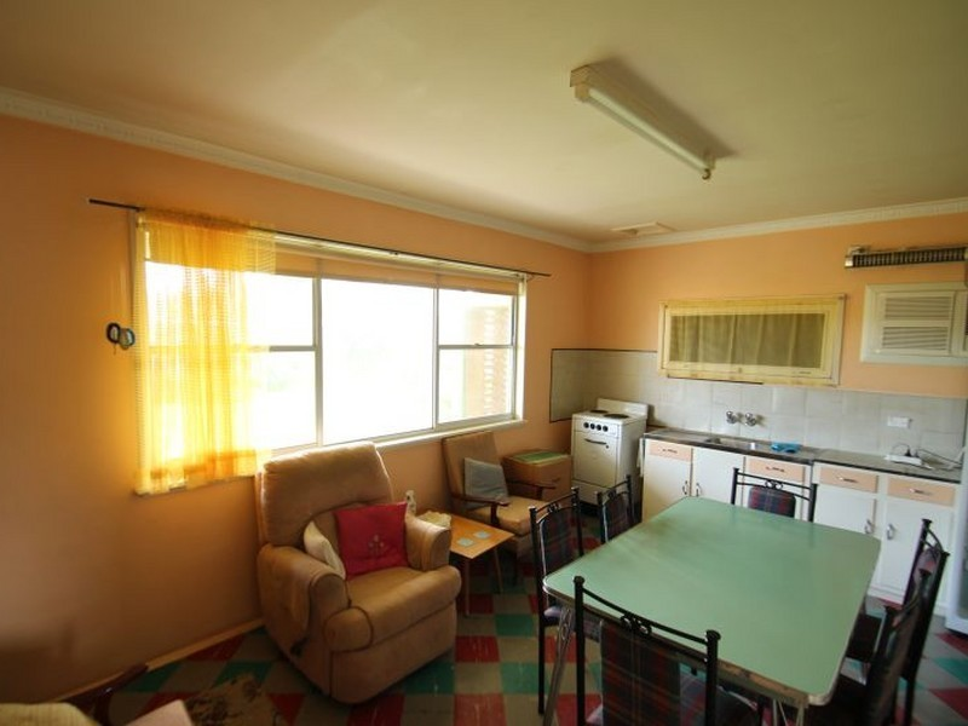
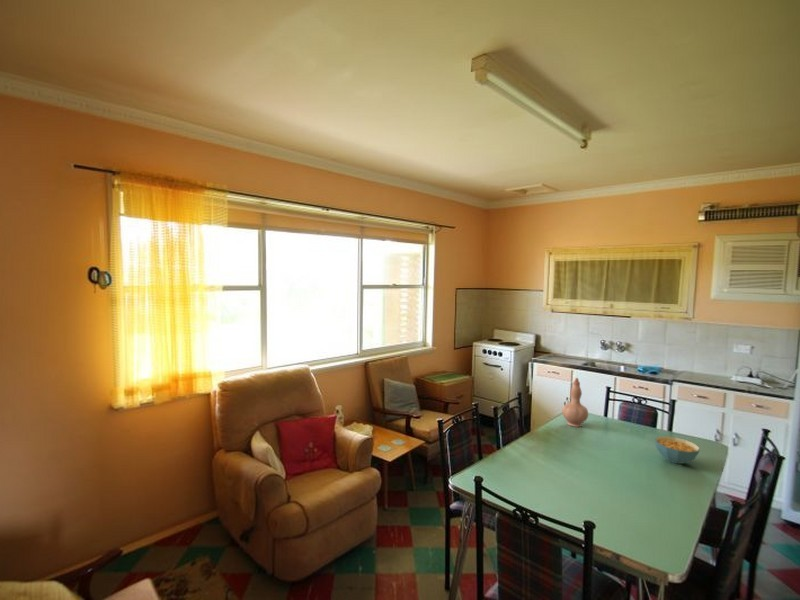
+ cereal bowl (676, 452)
+ vase (575, 401)
